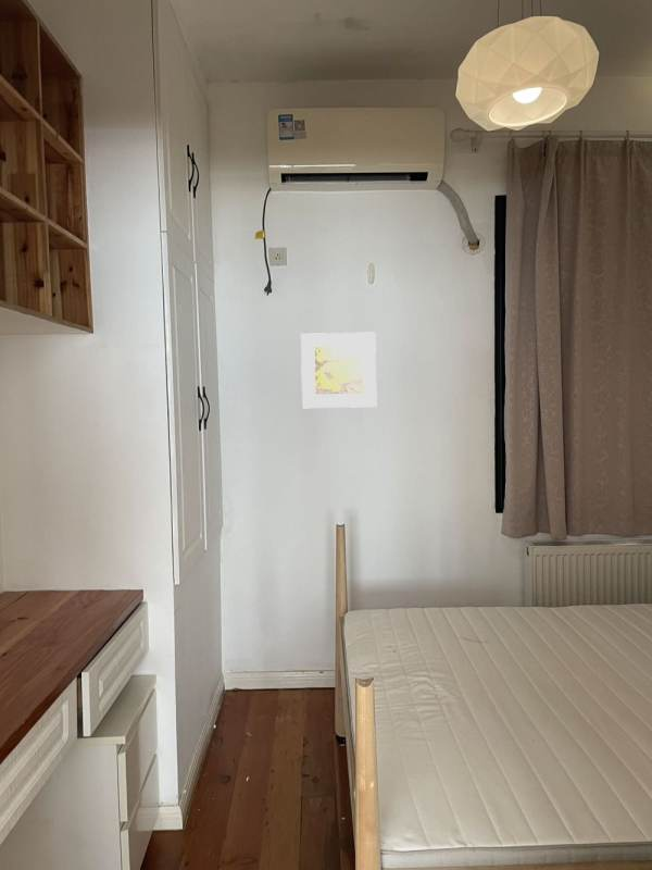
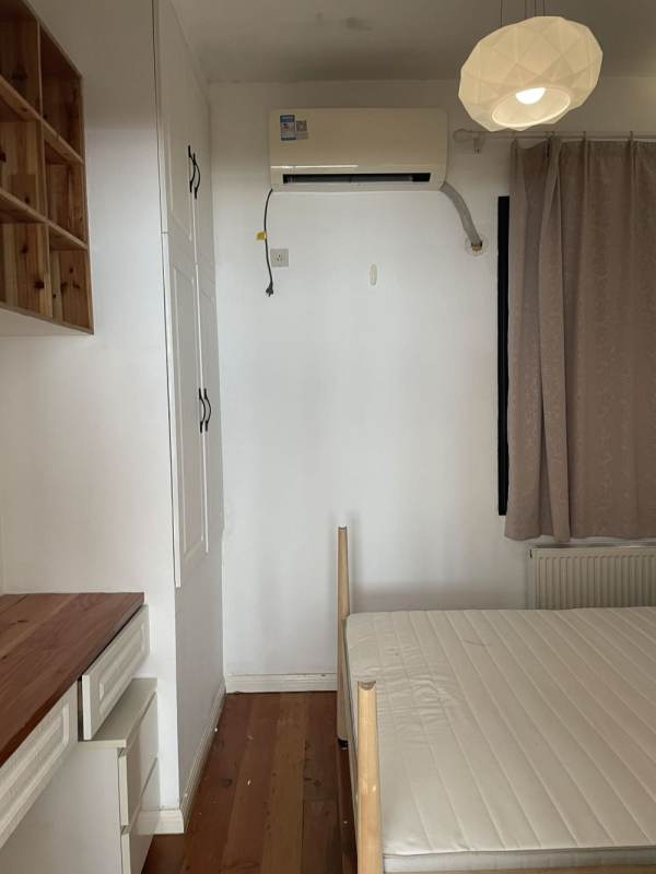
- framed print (338, 370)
